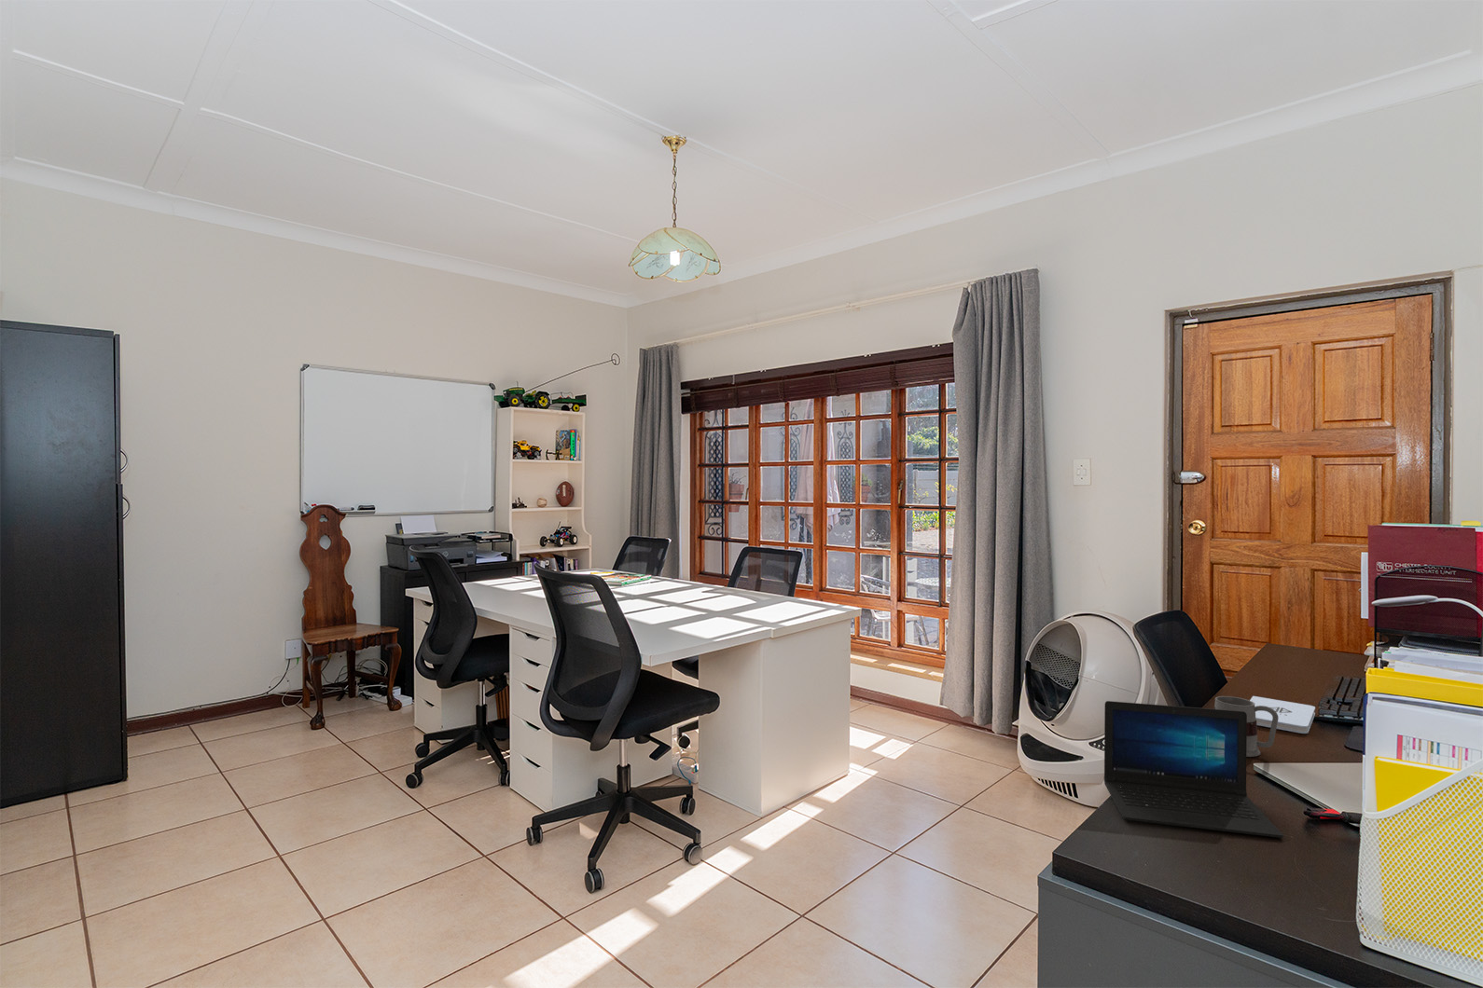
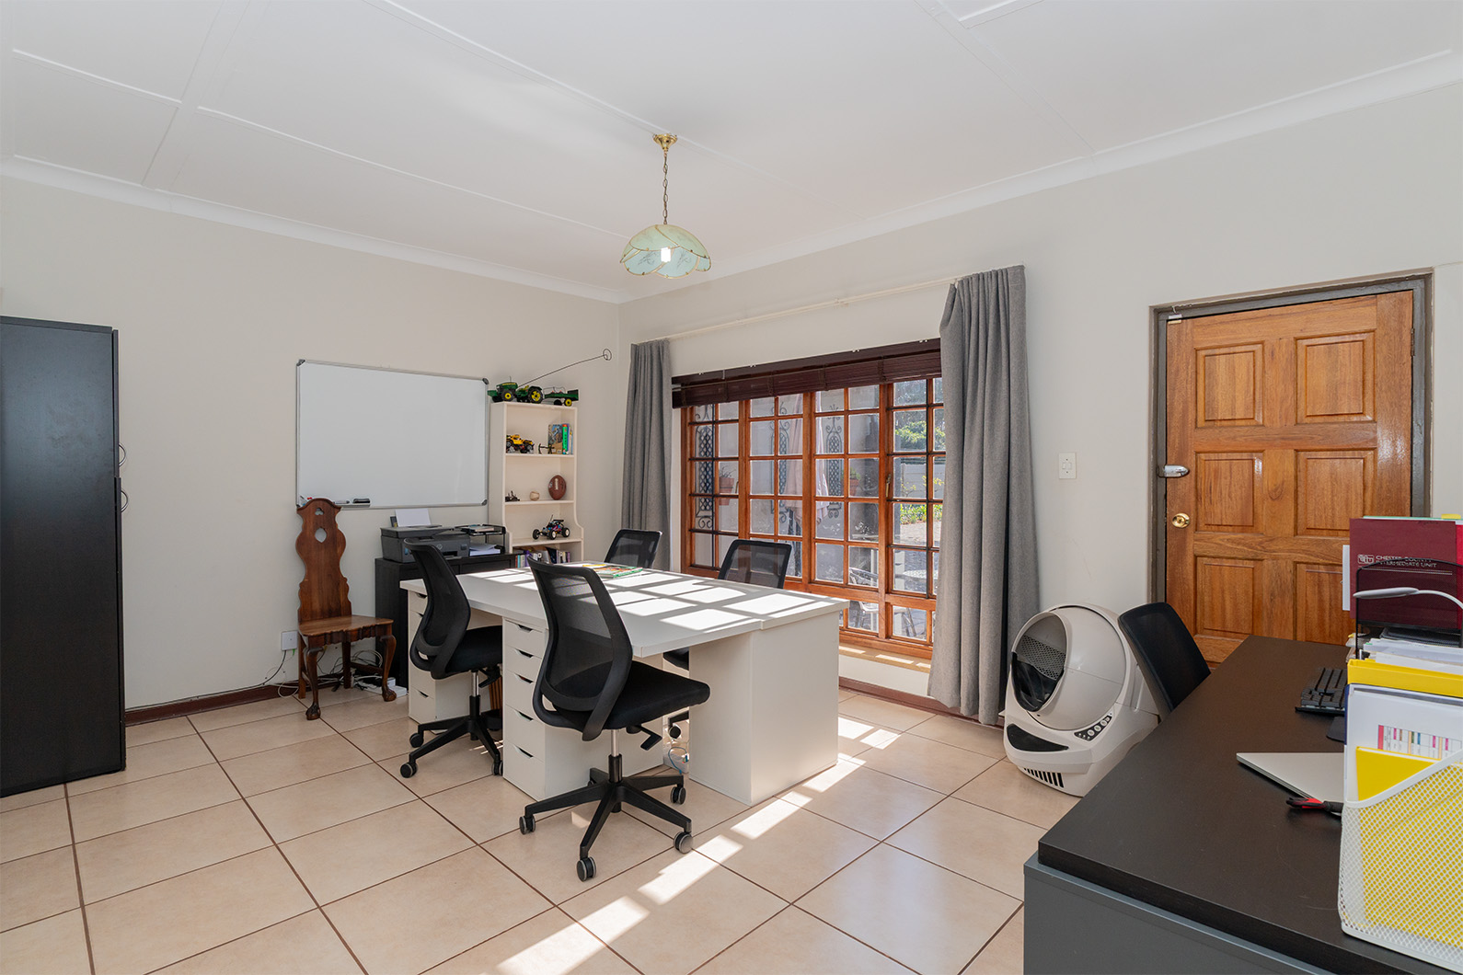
- notepad (1278, 713)
- laptop (1185, 763)
- mug (1247, 726)
